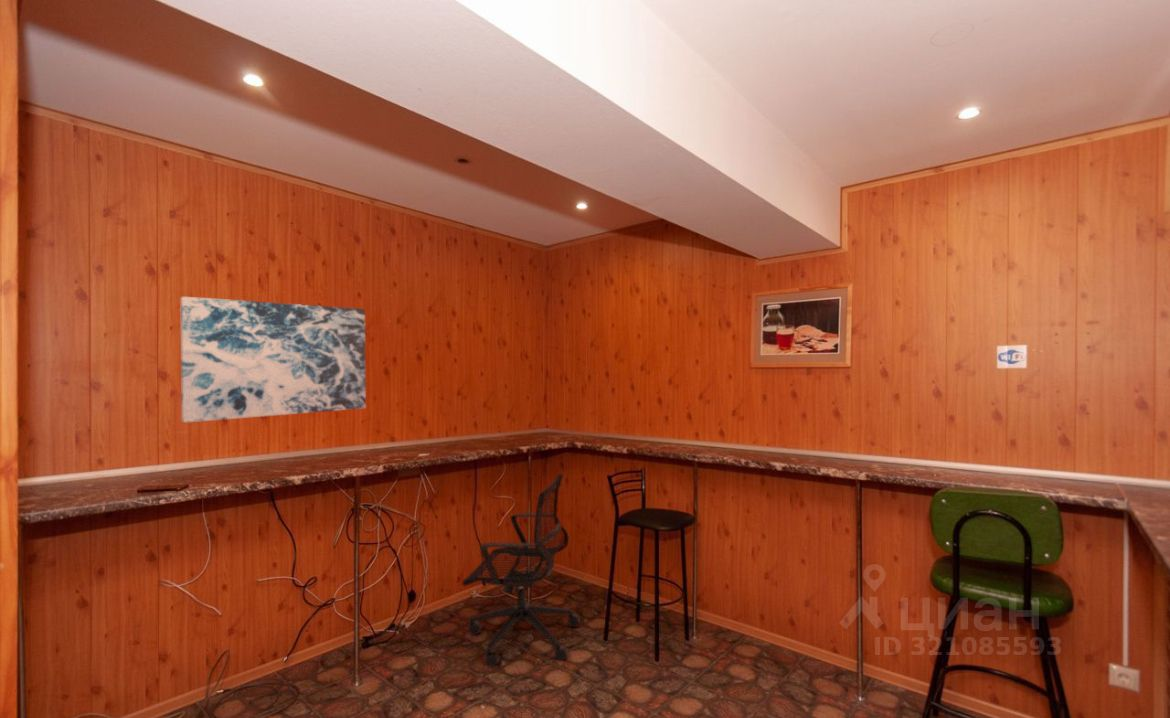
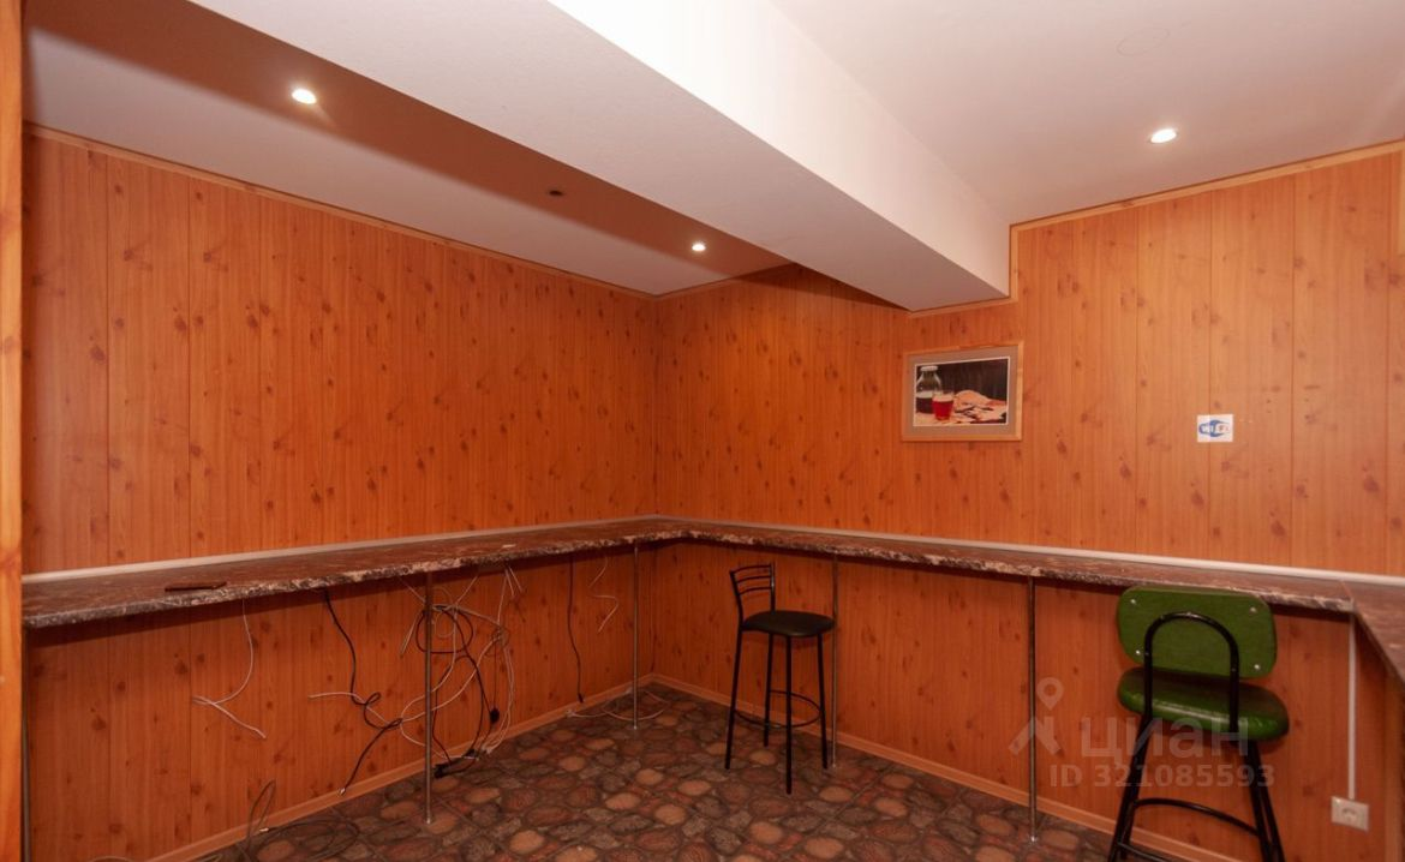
- wall art (283, 359)
- office chair (519, 559)
